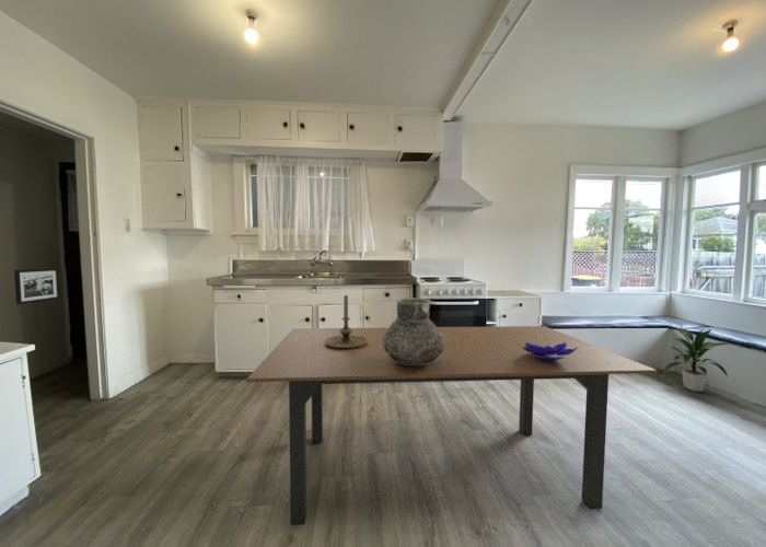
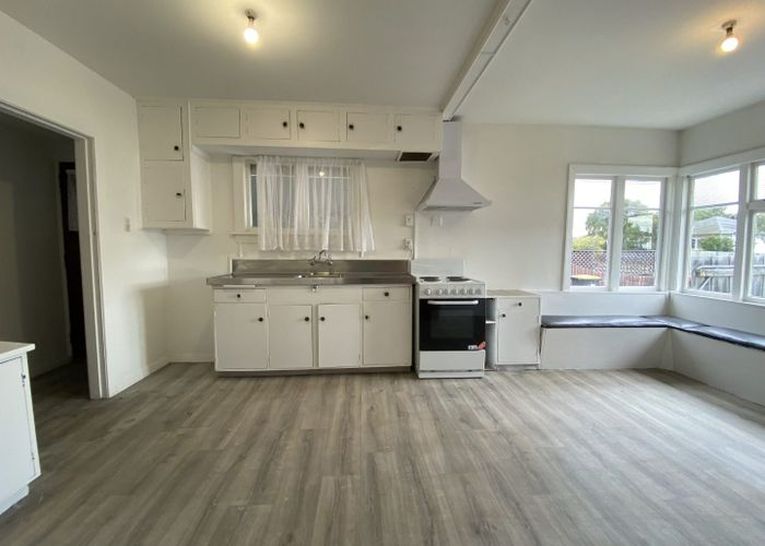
- dining table (436, 381)
- indoor plant (692, 357)
- decorative bowl (547, 347)
- vase (413, 330)
- picture frame (38, 284)
- candle holder (346, 318)
